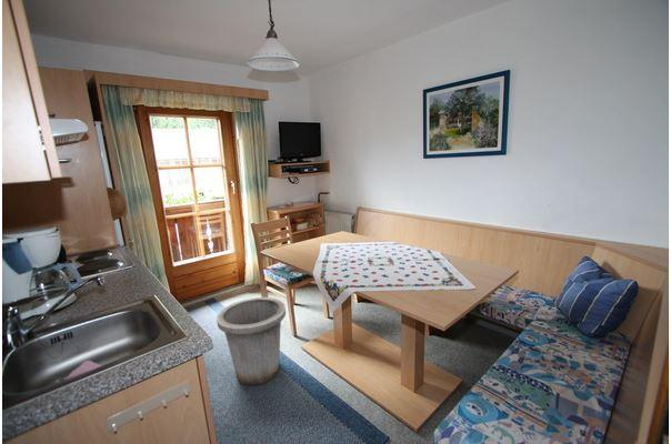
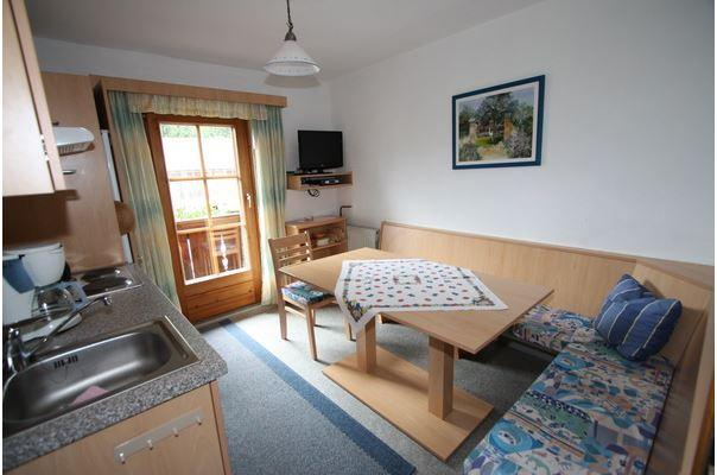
- trash can (254, 341)
